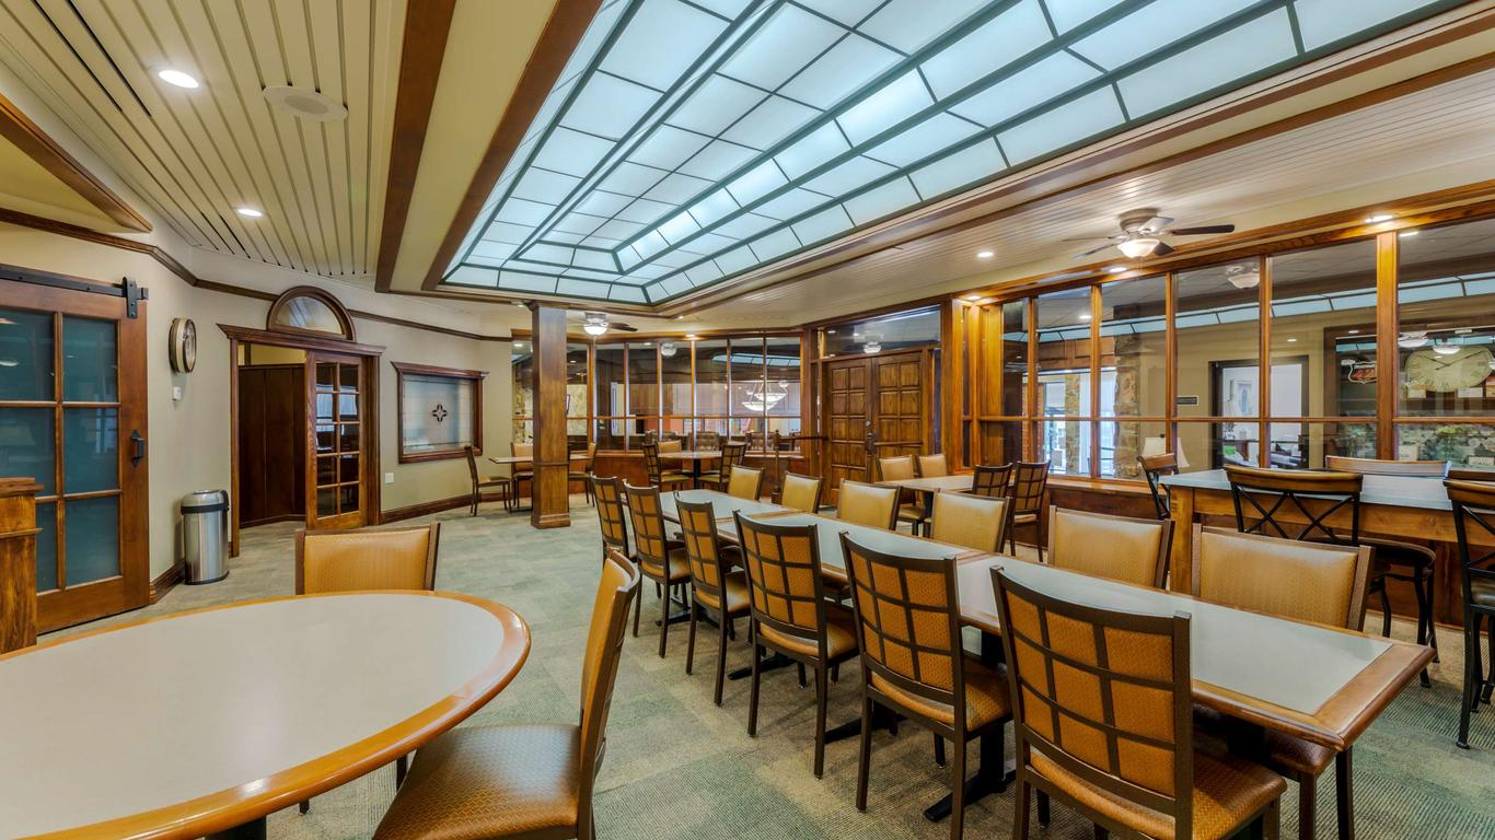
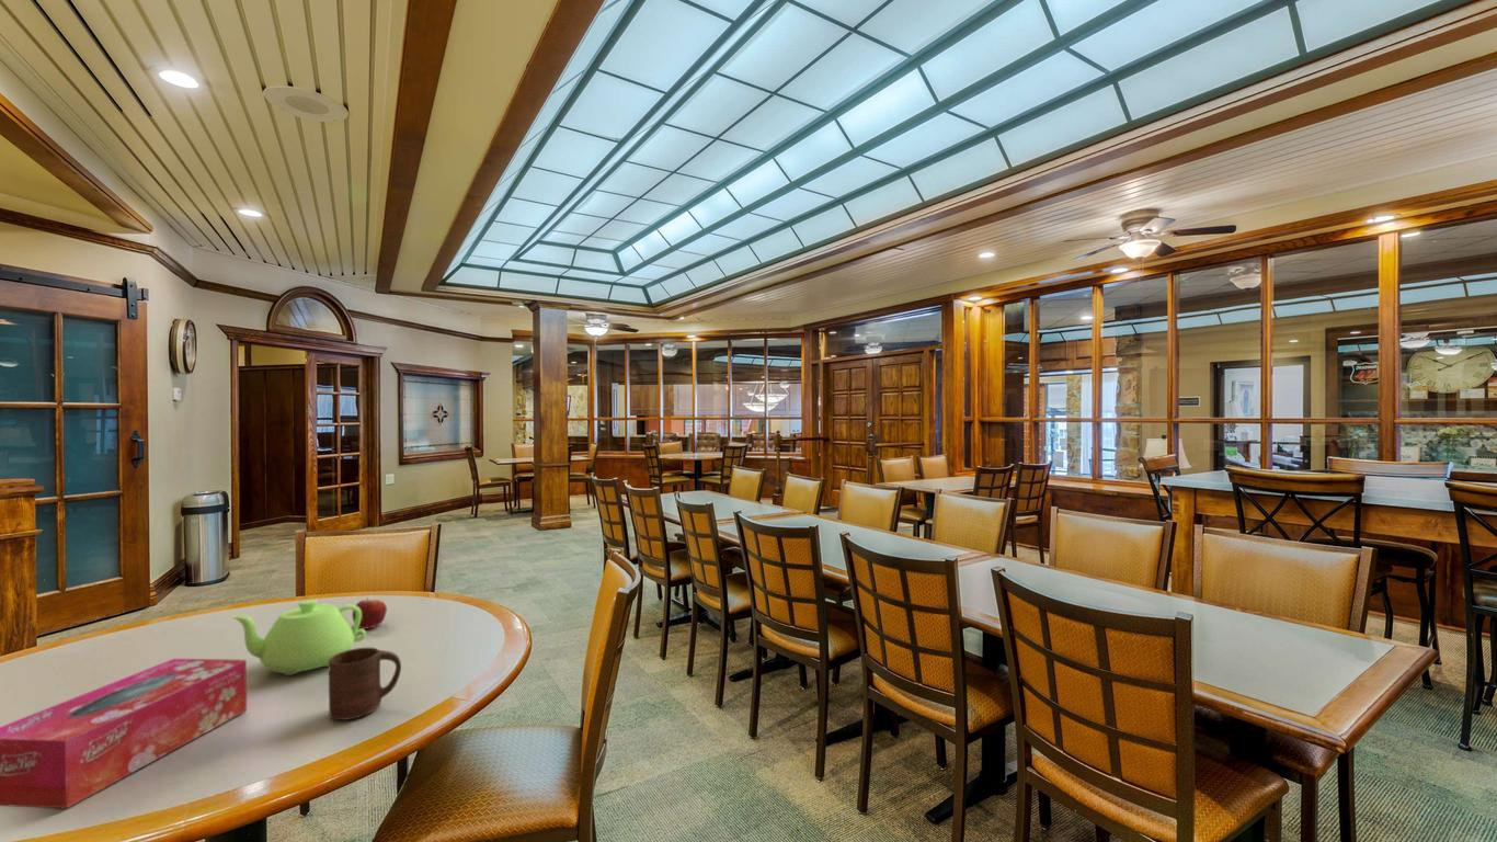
+ tissue box (127, 721)
+ fruit (369, 612)
+ teapot (301, 634)
+ cup (363, 680)
